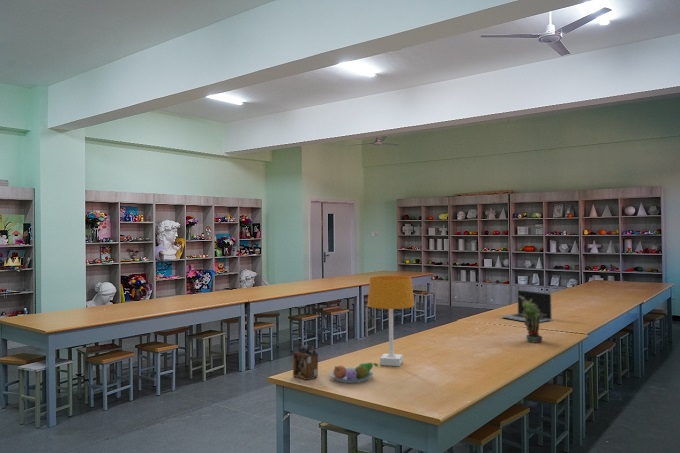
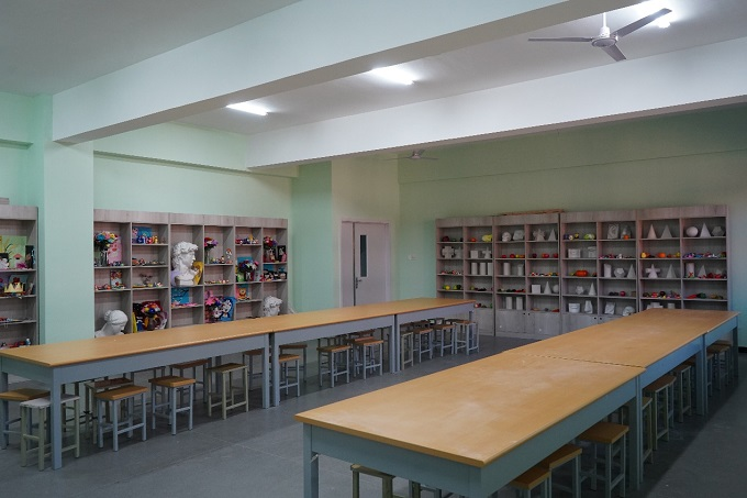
- fruit bowl (353, 369)
- potted plant (531, 318)
- desk organizer (305, 360)
- laptop (523, 306)
- desk lamp (391, 320)
